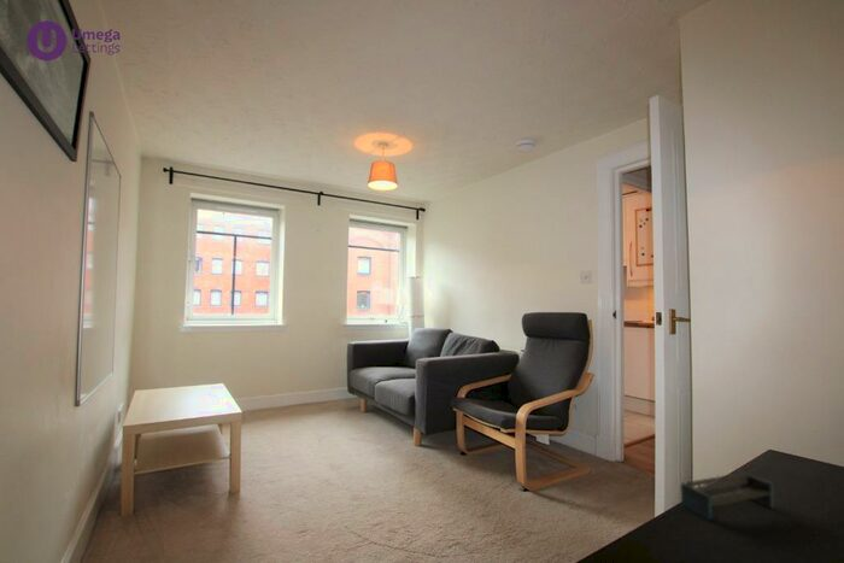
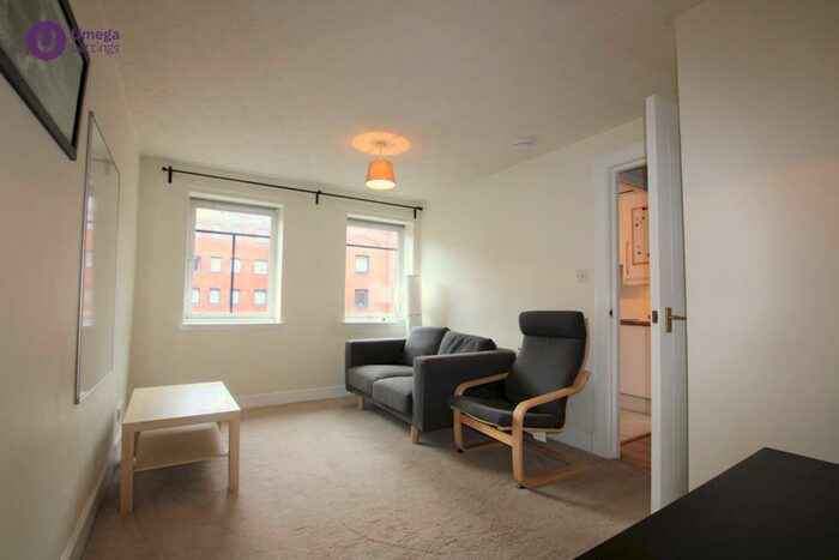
- shelf (727, 493)
